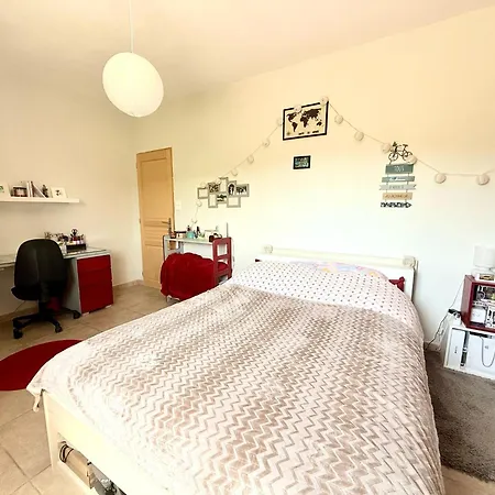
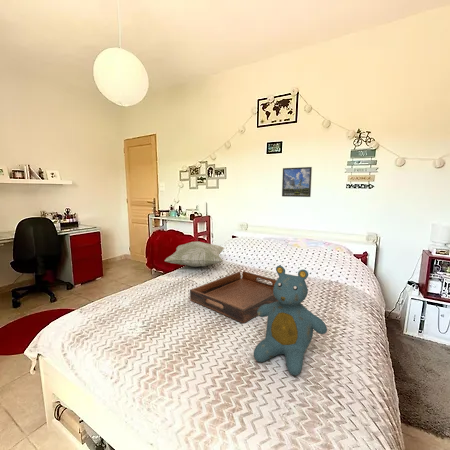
+ decorative pillow (197, 253)
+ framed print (296, 182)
+ serving tray (242, 292)
+ teddy bear (285, 314)
